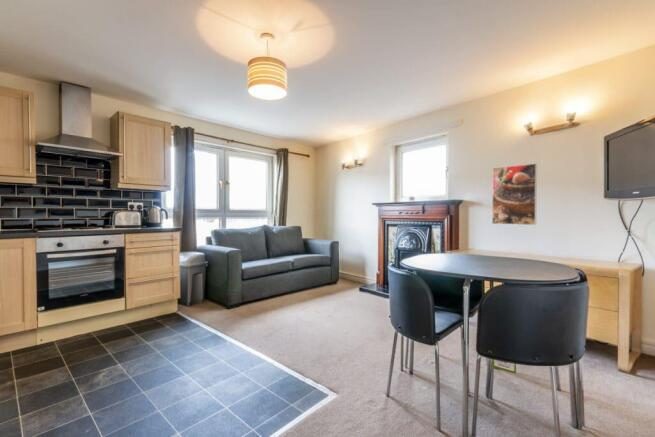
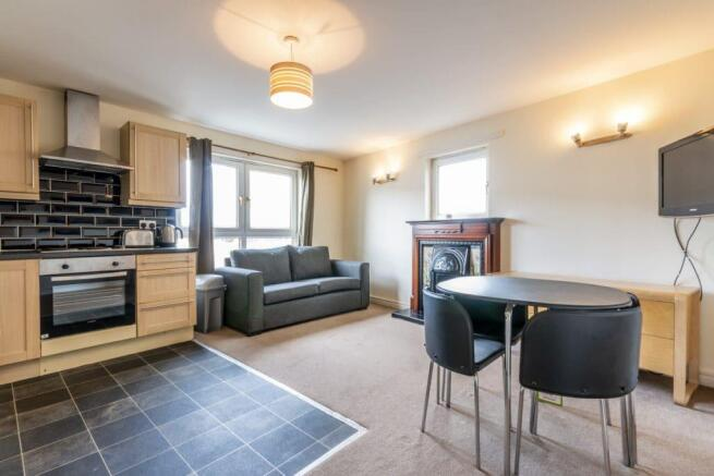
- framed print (513, 195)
